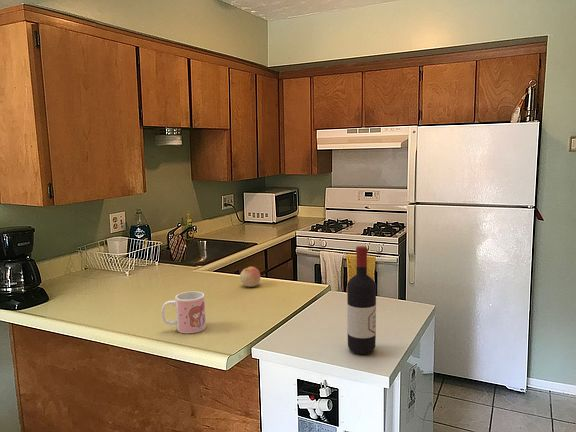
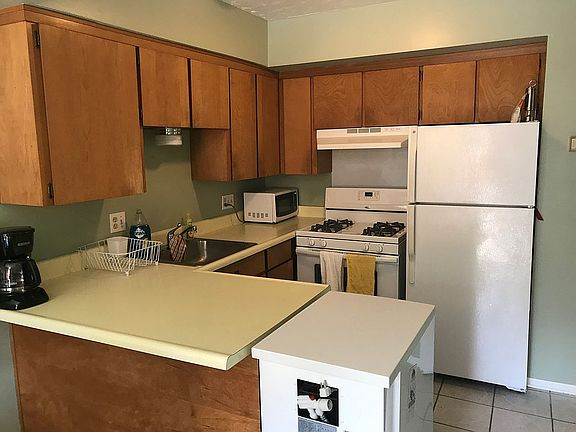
- apple (250, 276)
- mug (185, 312)
- wine bottle (361, 299)
